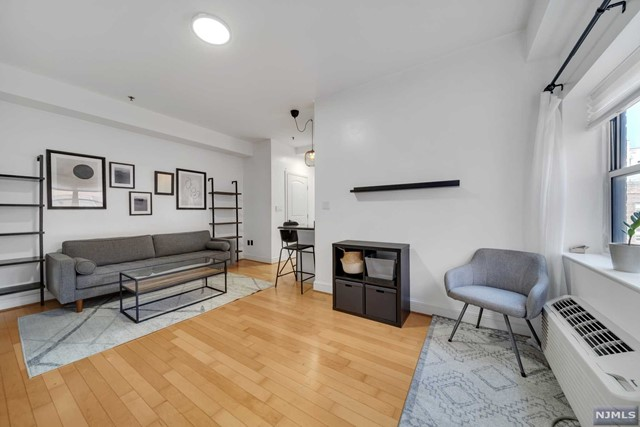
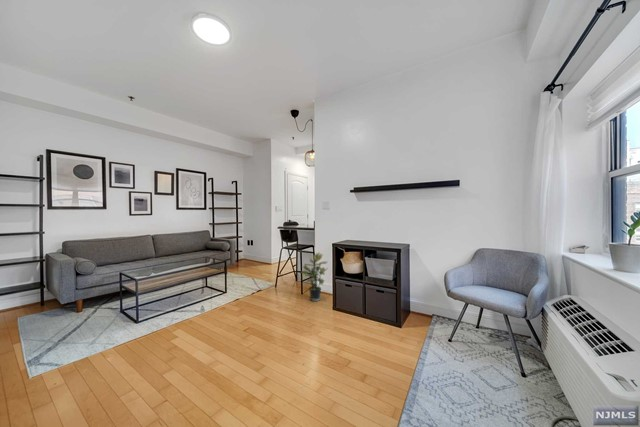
+ potted plant (314, 275)
